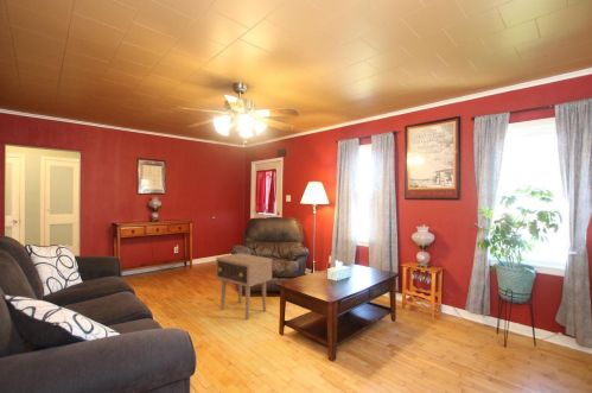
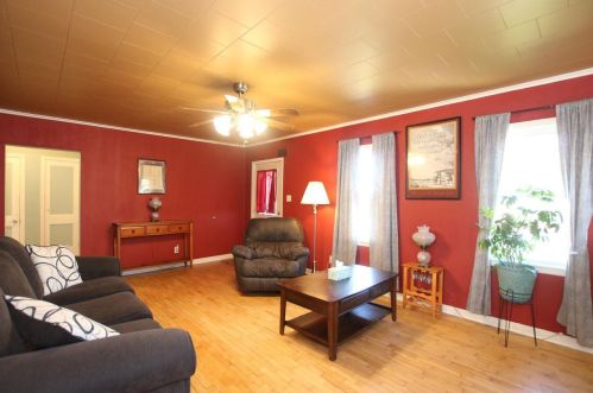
- side table (242, 284)
